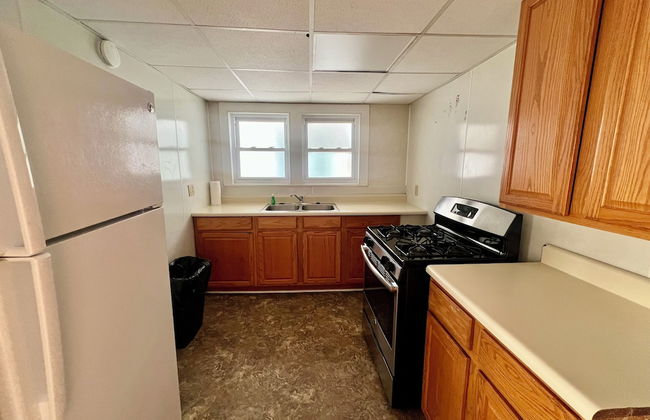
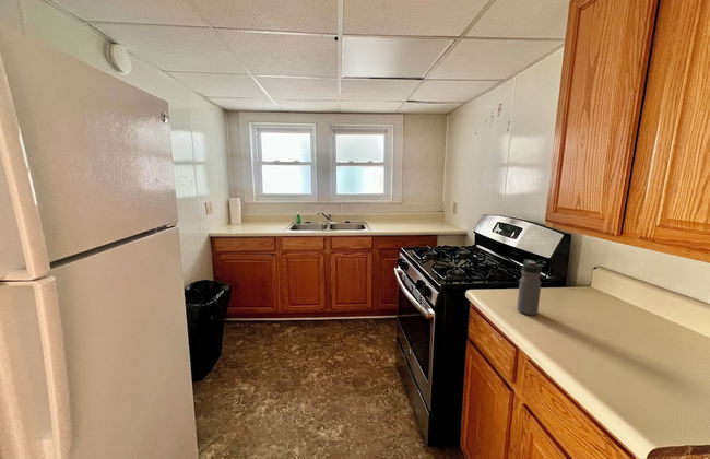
+ water bottle (529, 286)
